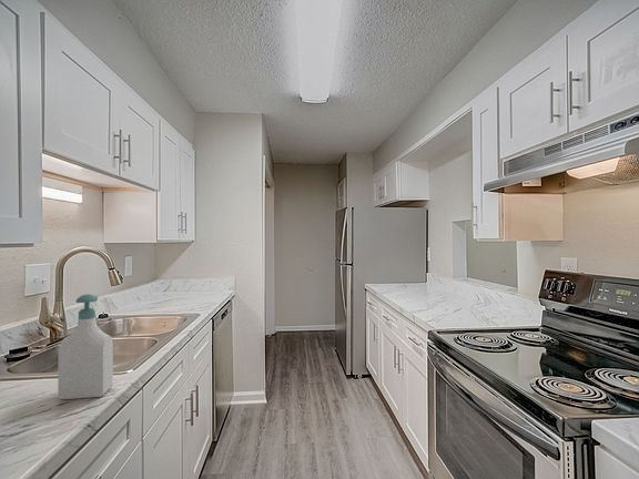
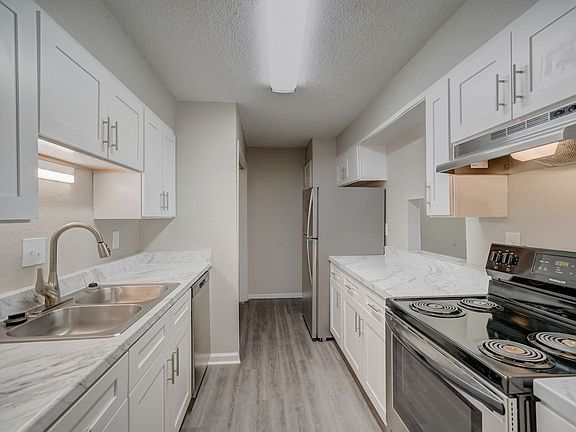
- soap bottle (88, 343)
